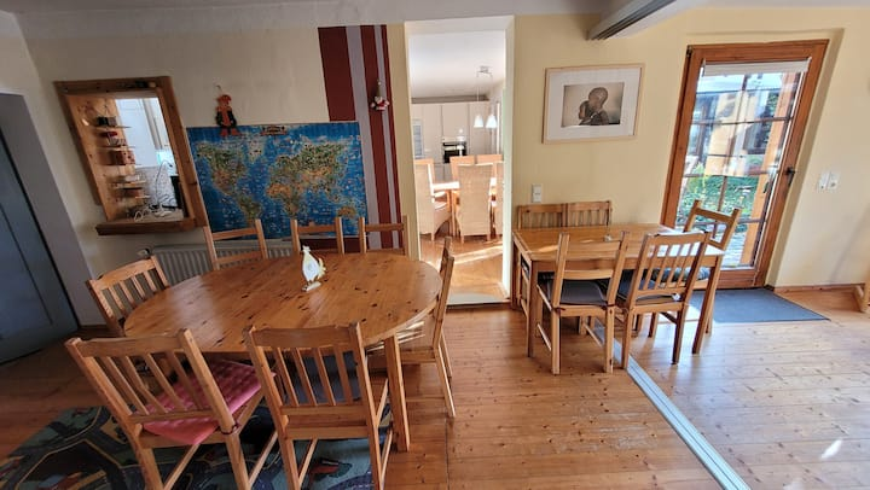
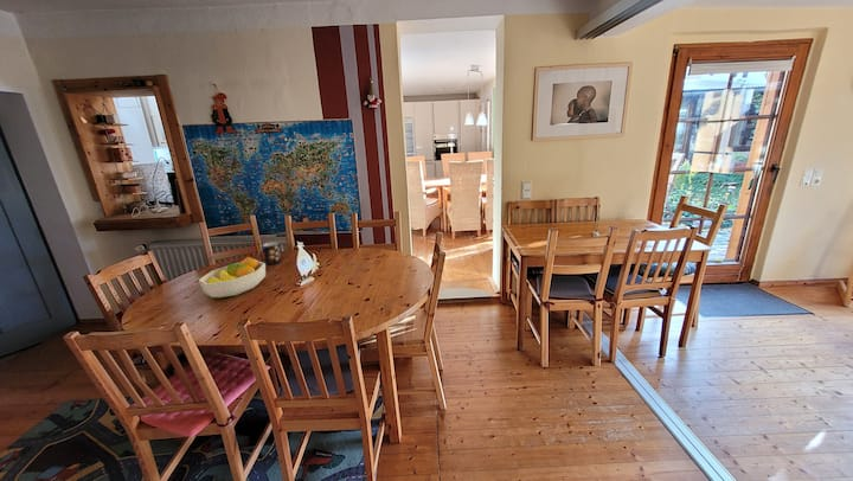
+ mug (270, 254)
+ fruit bowl (235, 275)
